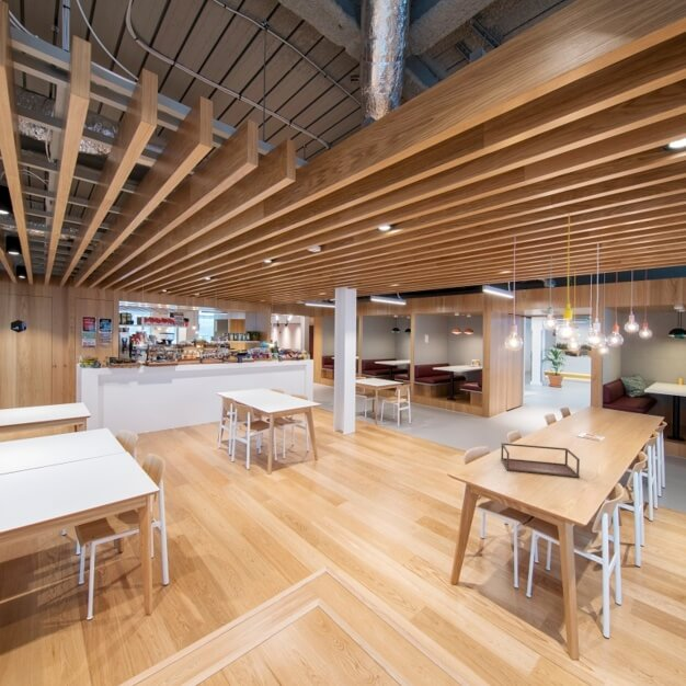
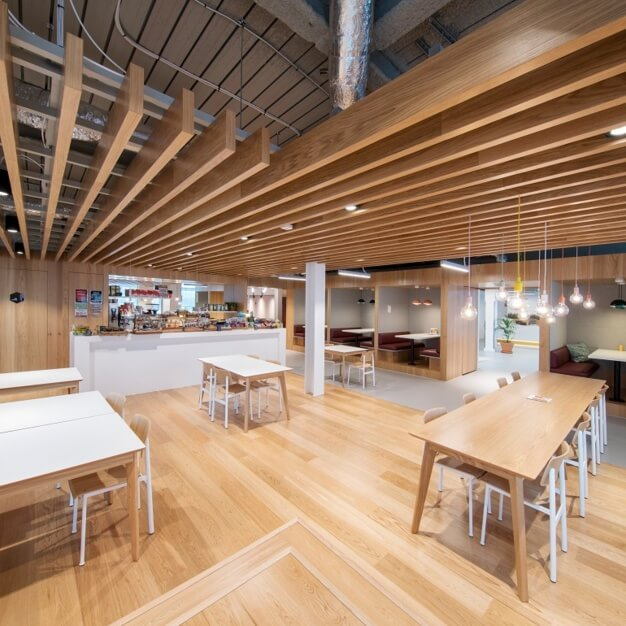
- tray (537, 461)
